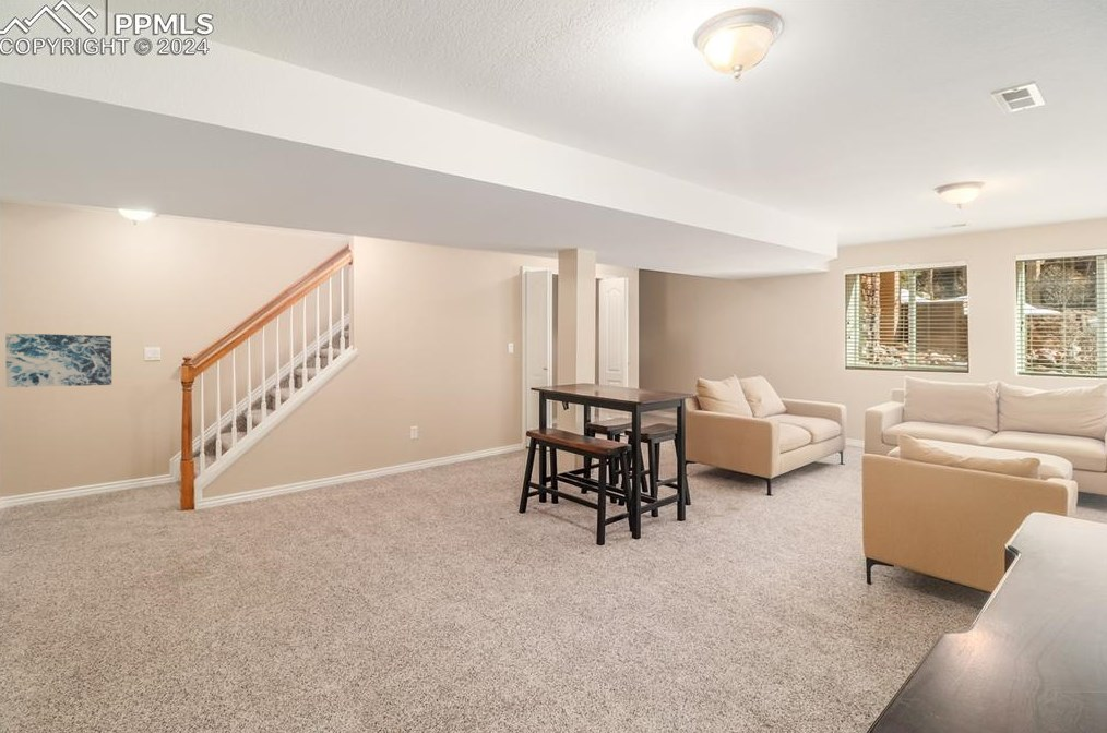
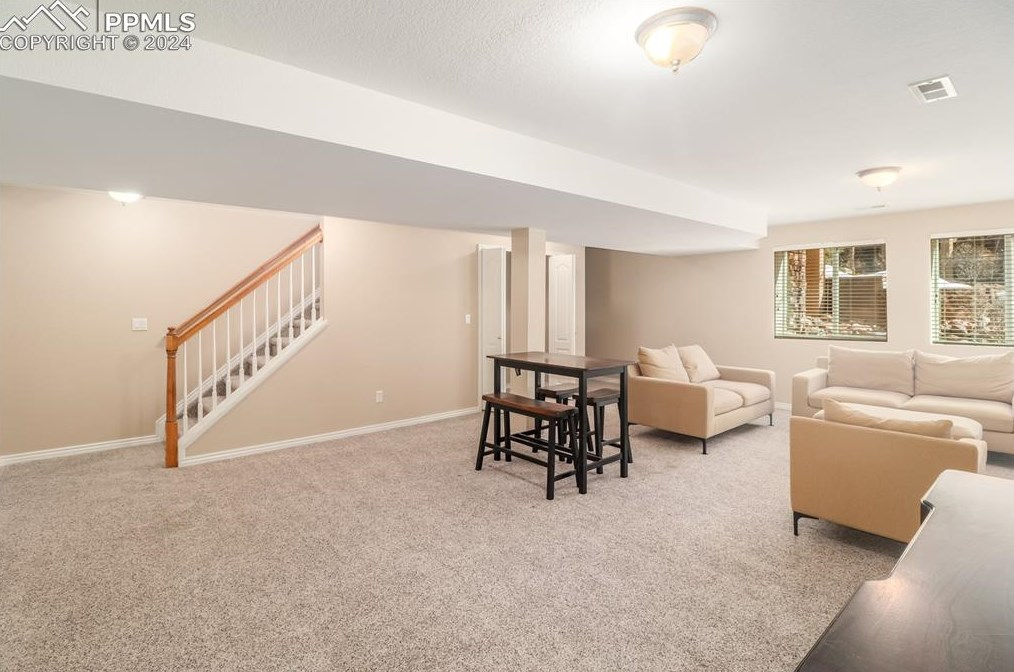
- wall art (61, 360)
